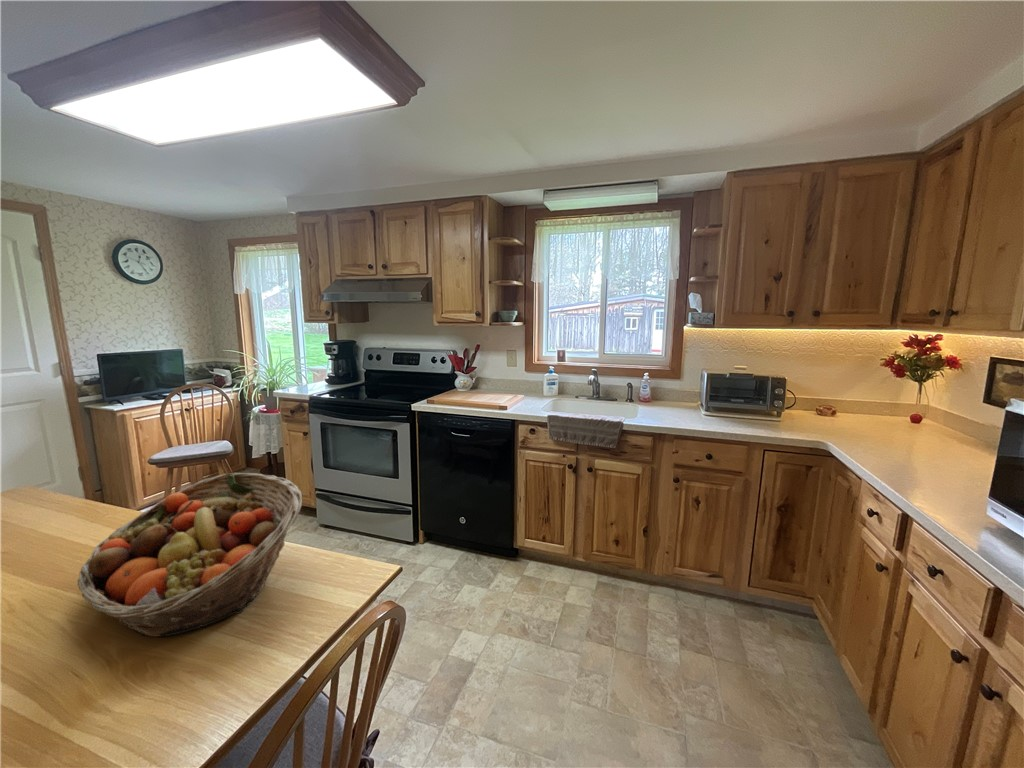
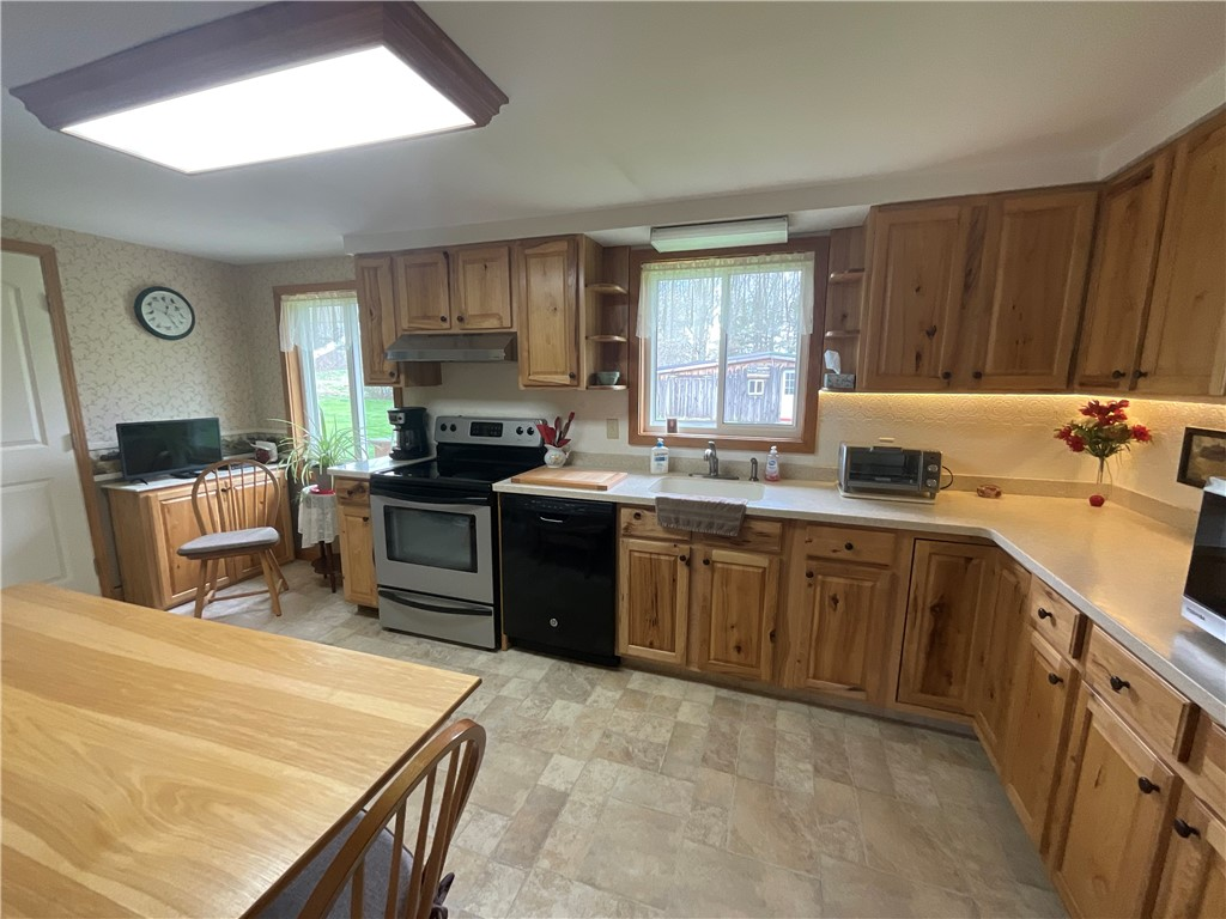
- fruit basket (202, 543)
